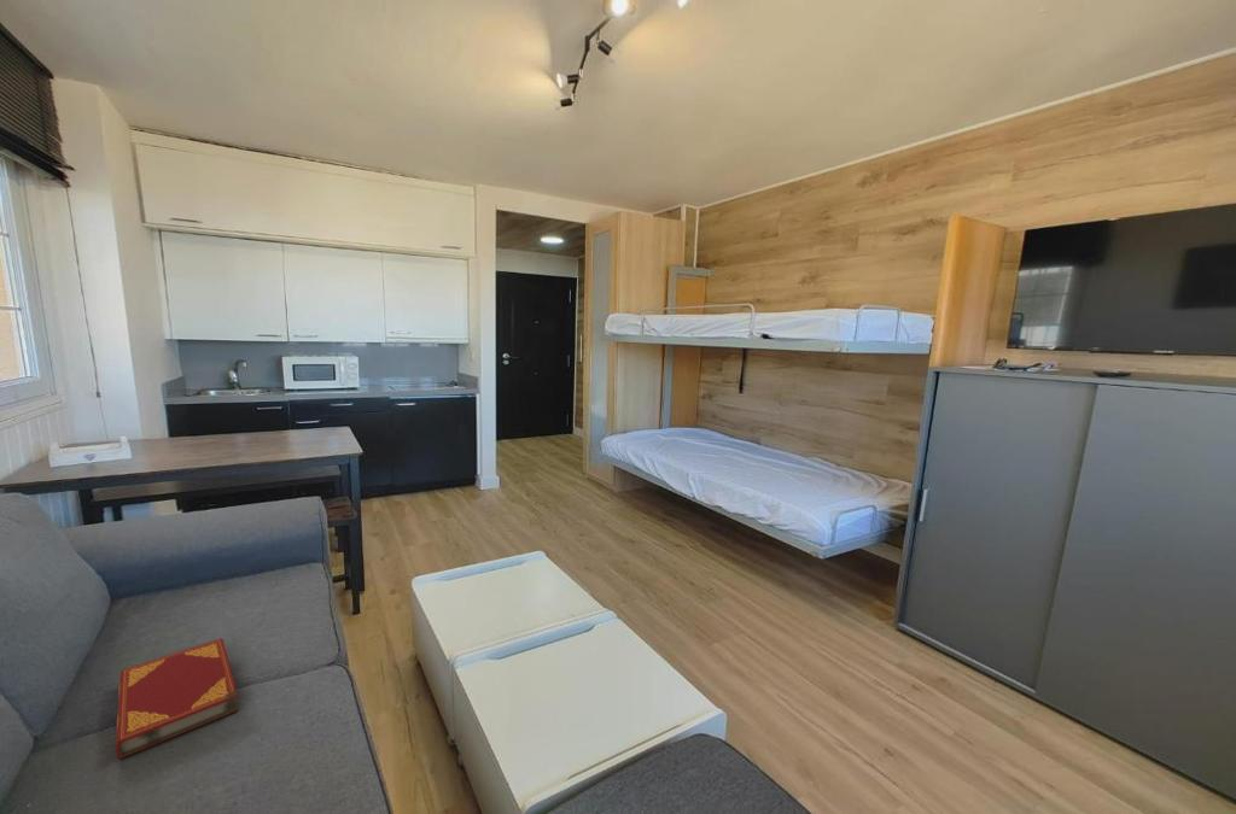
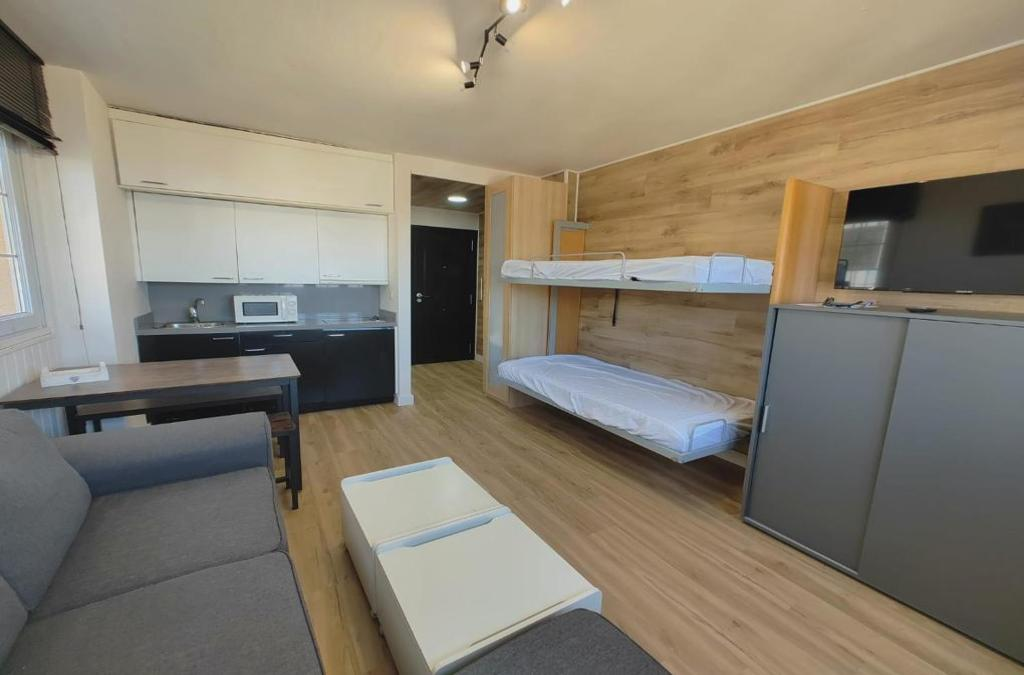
- hardback book (176, 690)
